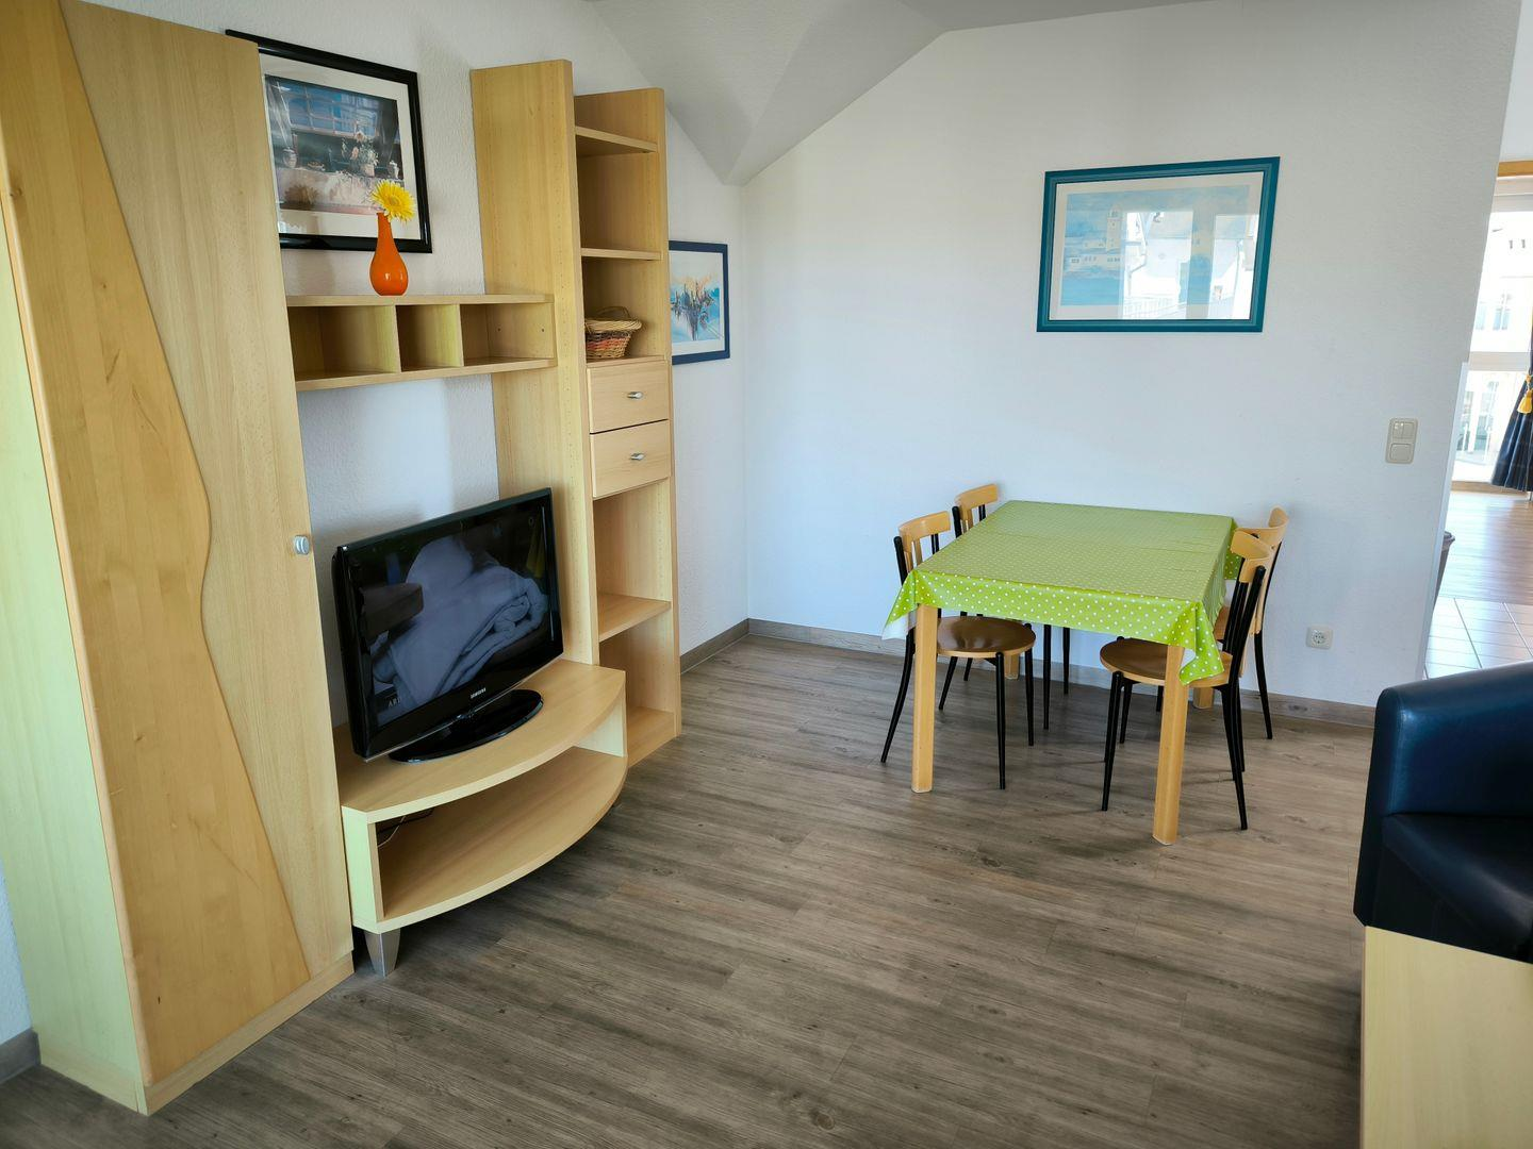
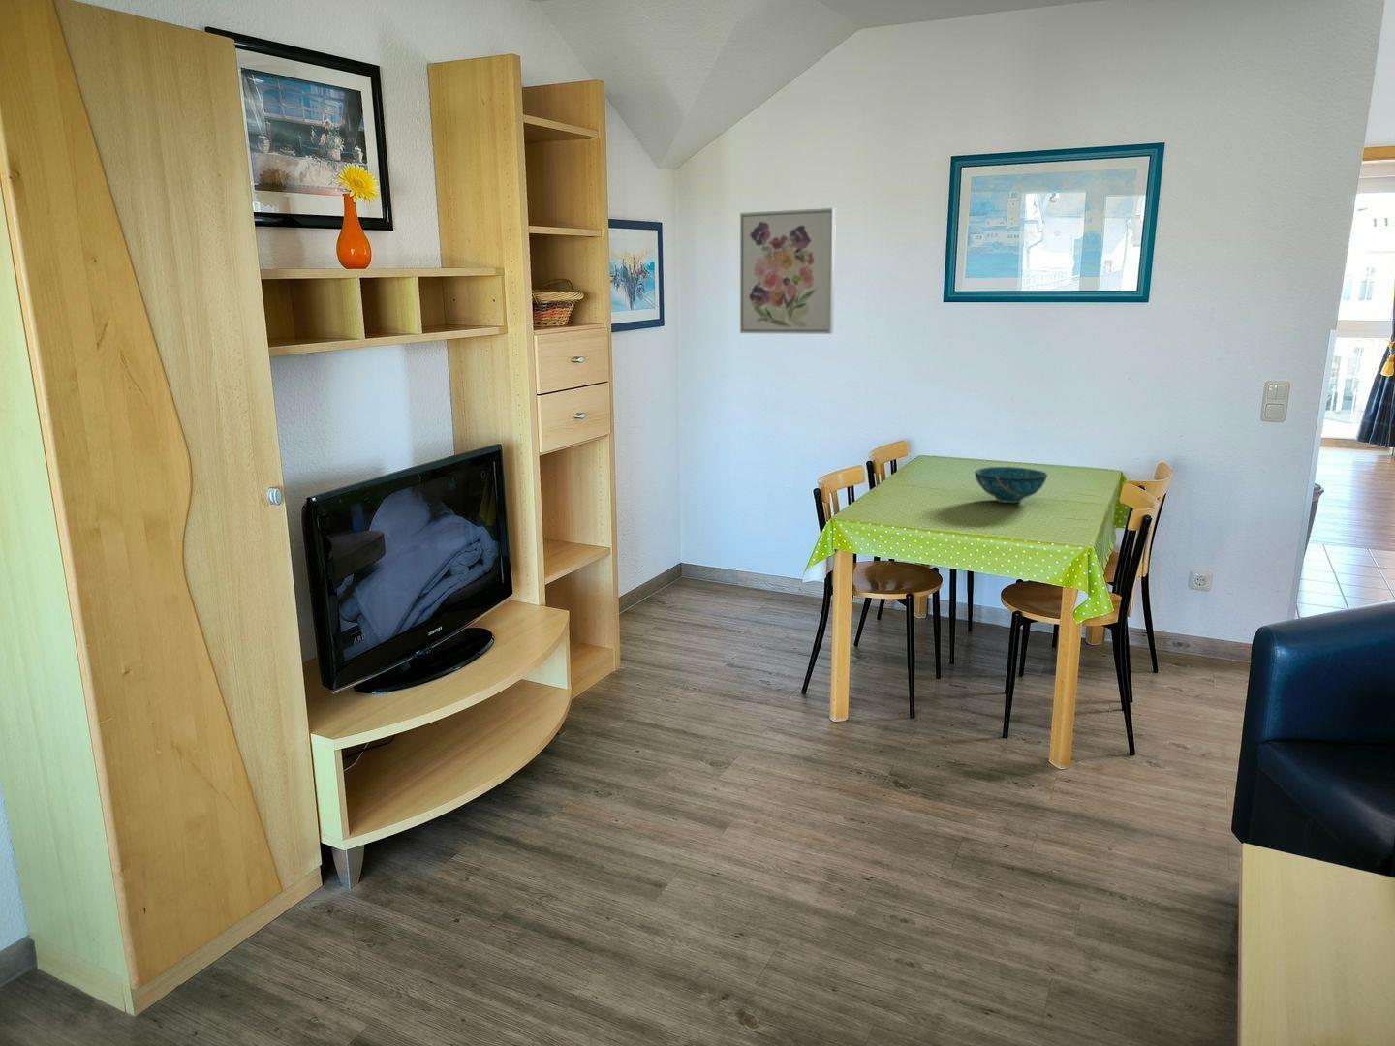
+ wall art (785, 272)
+ decorative bowl (1009, 487)
